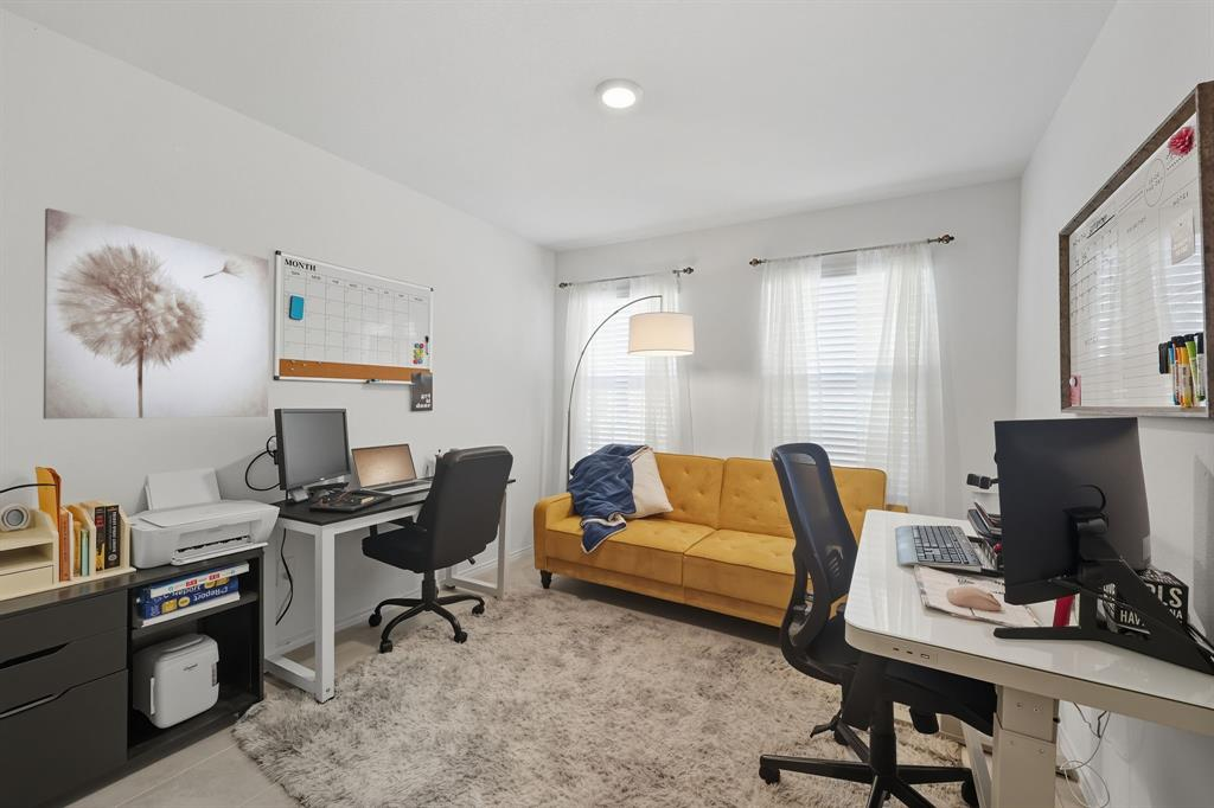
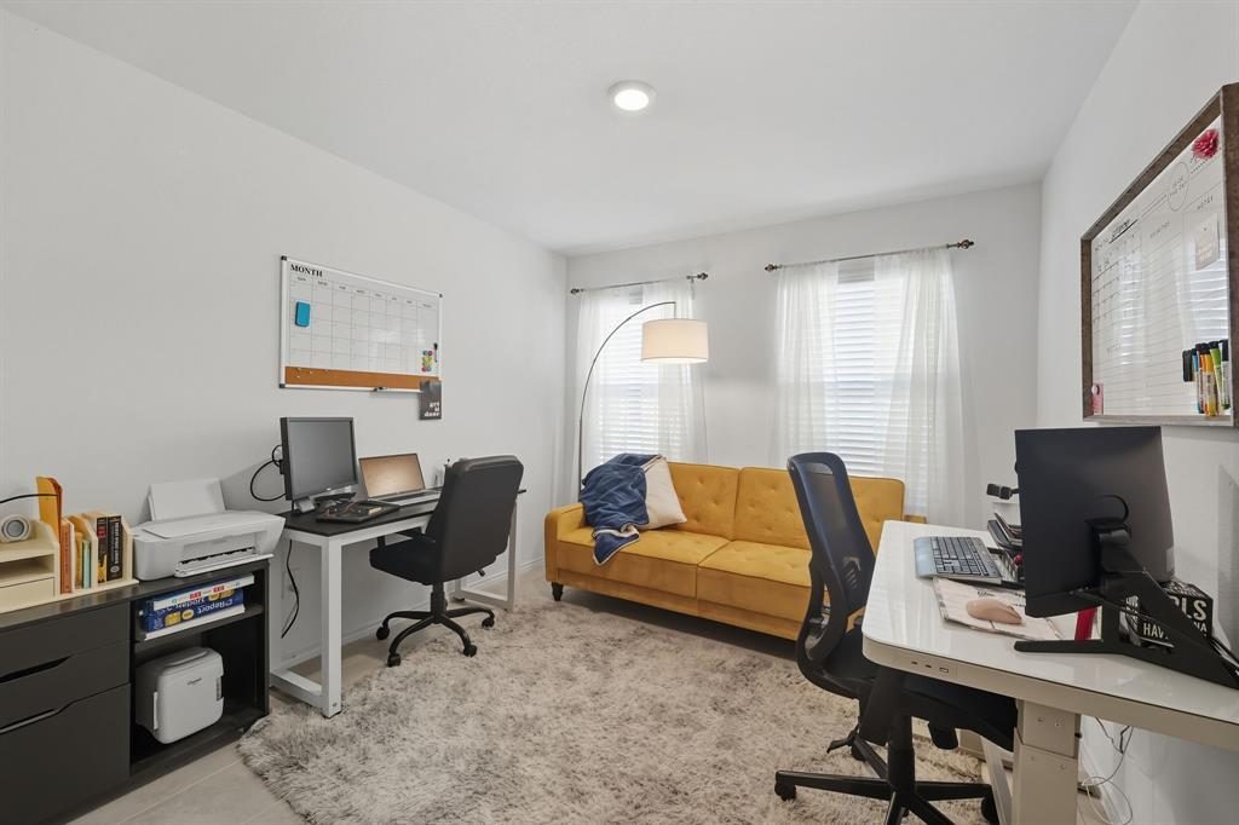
- wall art (172, 327)
